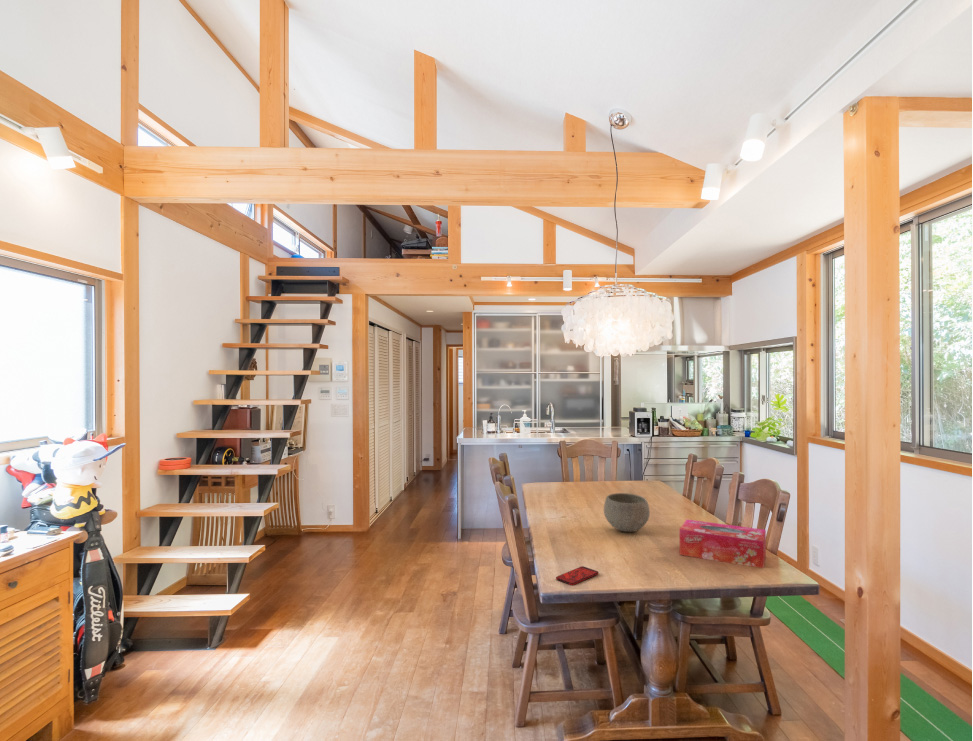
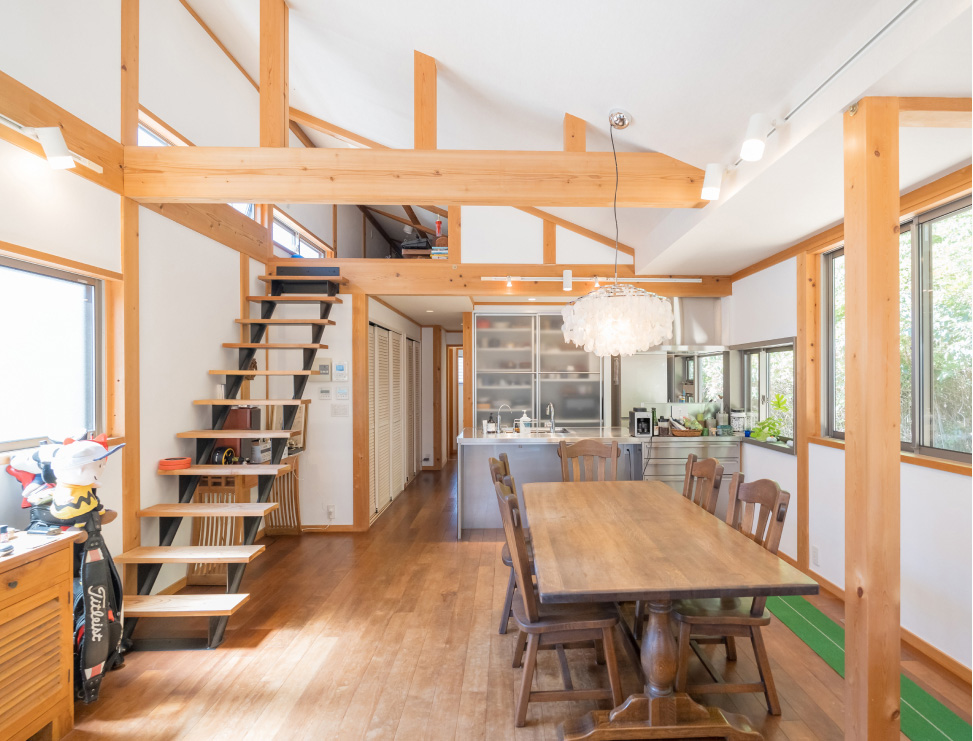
- smartphone (577, 575)
- tissue box (722, 542)
- bowl (626, 513)
